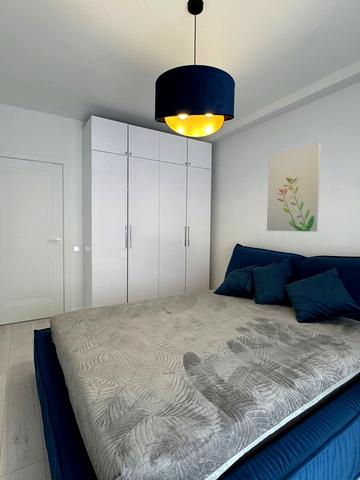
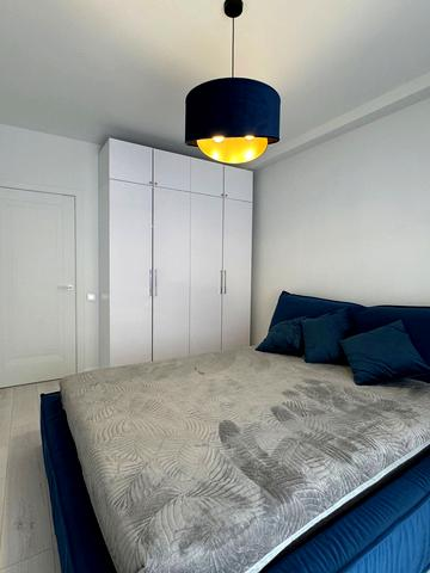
- wall art (291, 191)
